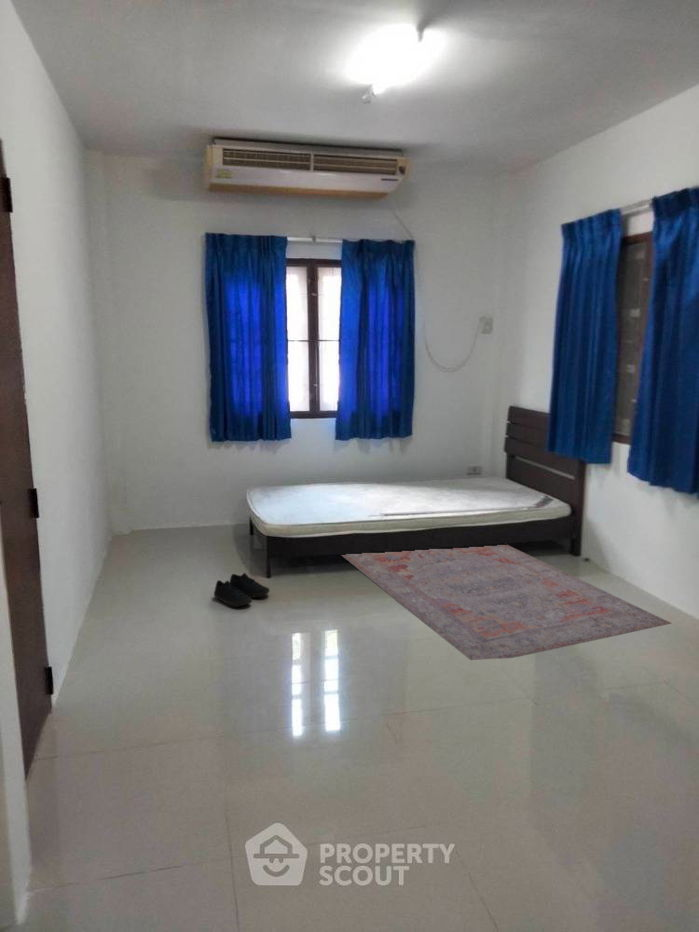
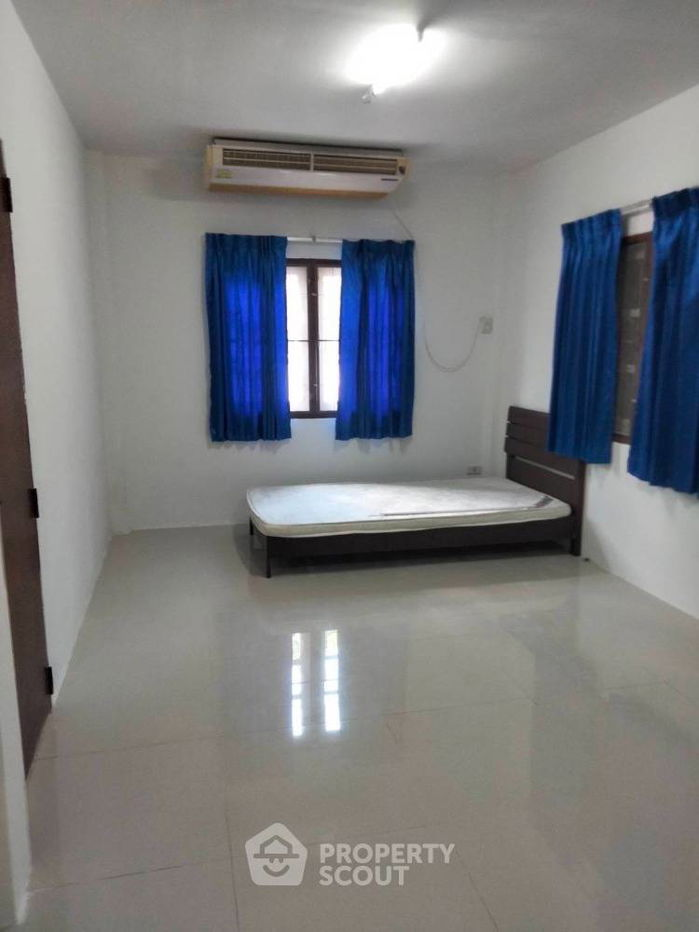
- shoe (240, 587)
- rug (477, 580)
